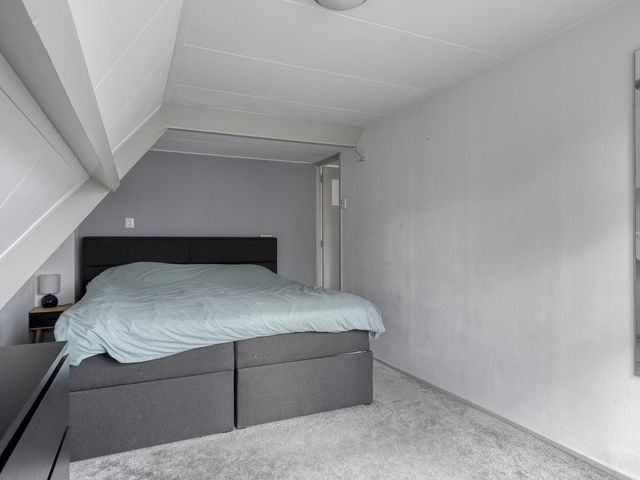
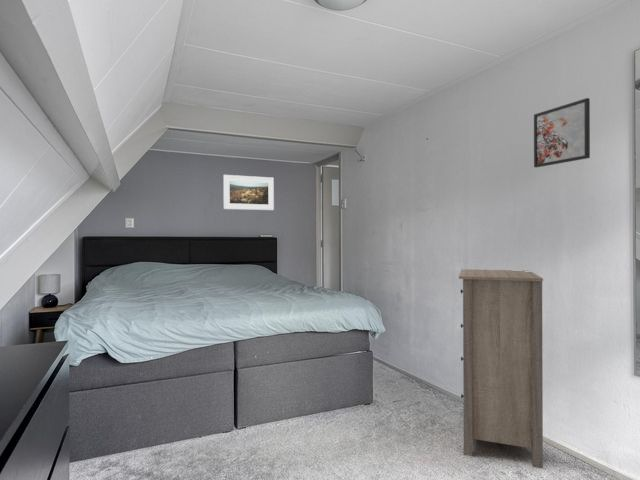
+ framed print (560, 134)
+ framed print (249, 193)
+ storage cabinet (497, 356)
